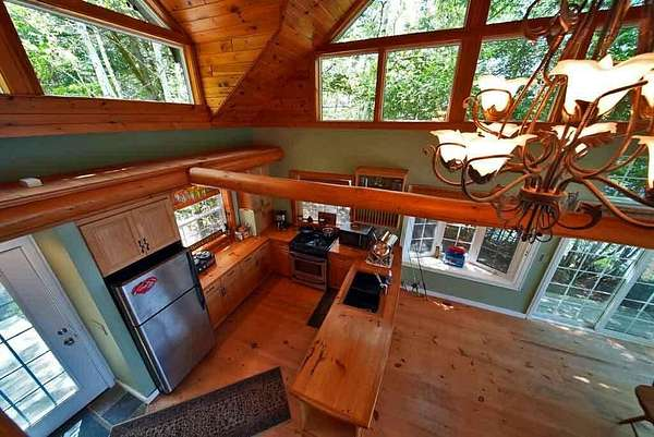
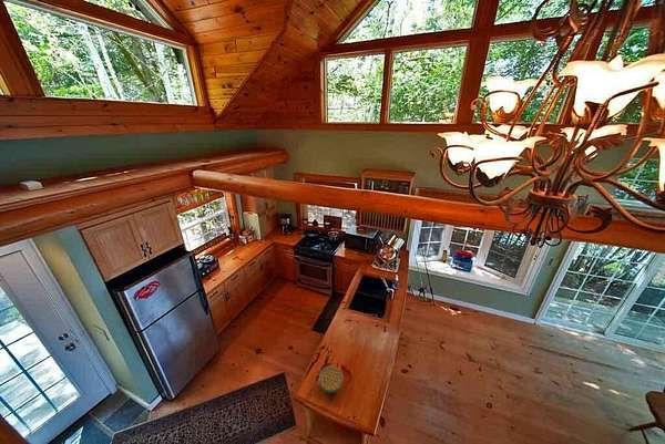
+ cereal bowl (330, 381)
